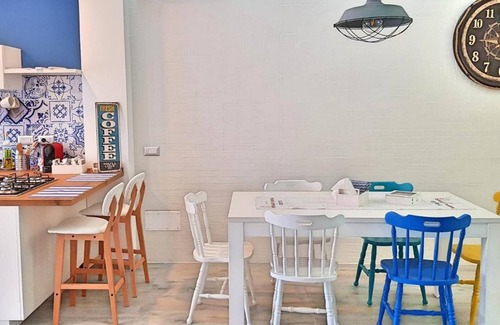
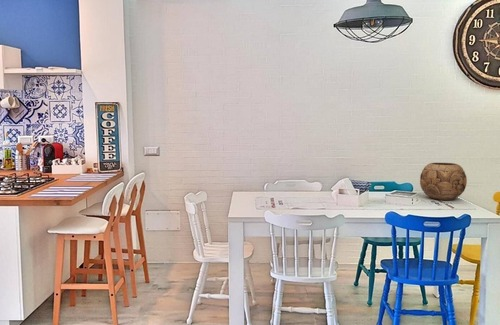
+ decorative bowl (443, 180)
